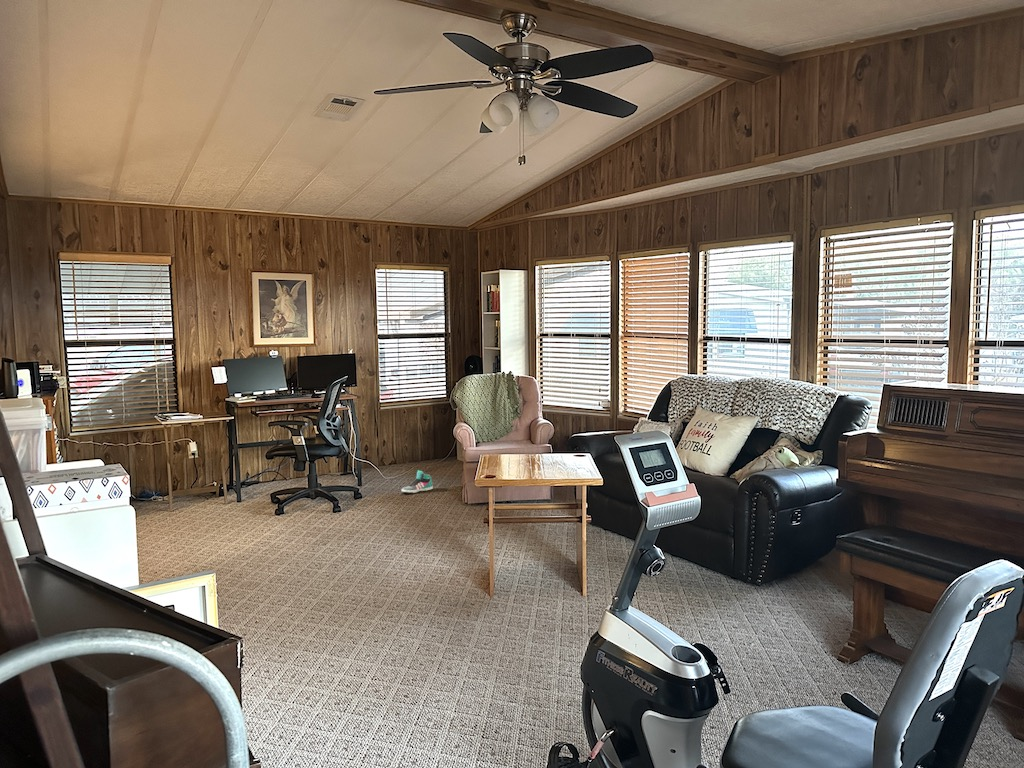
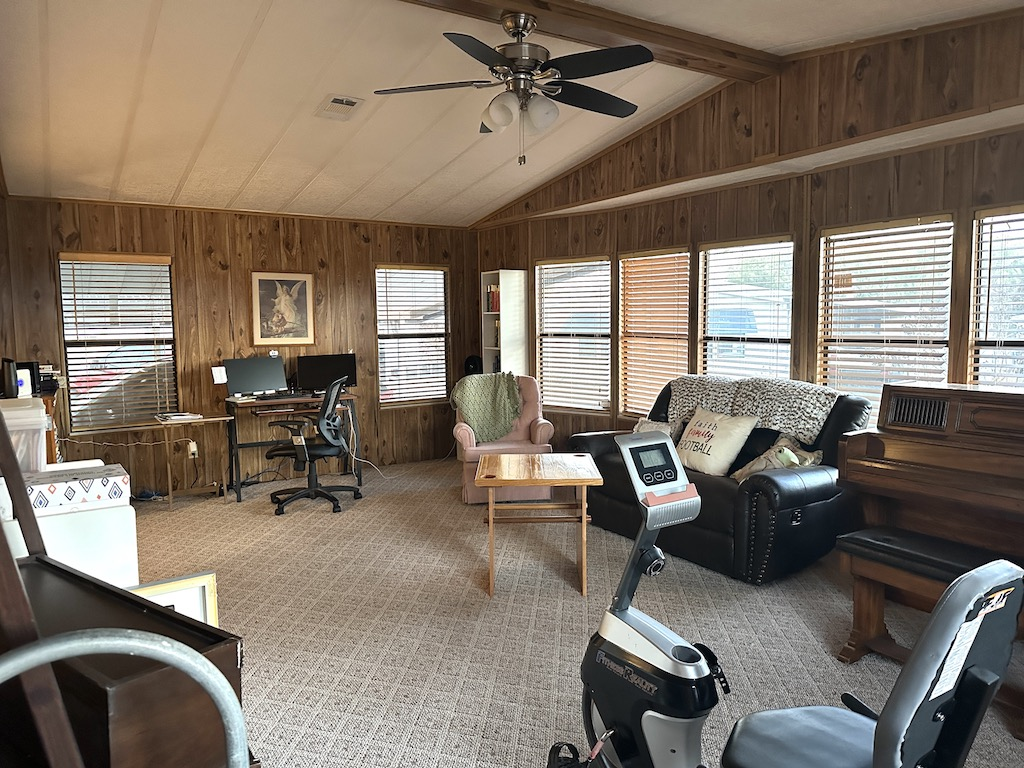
- sneaker (417, 481)
